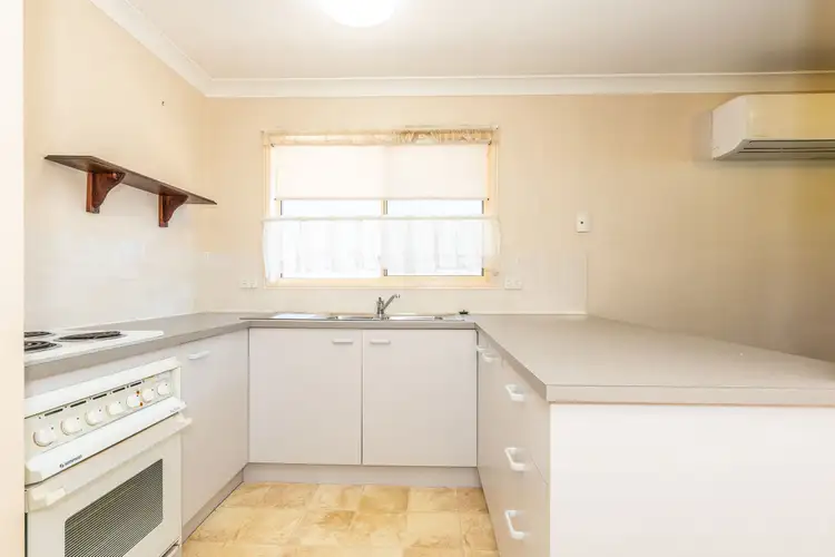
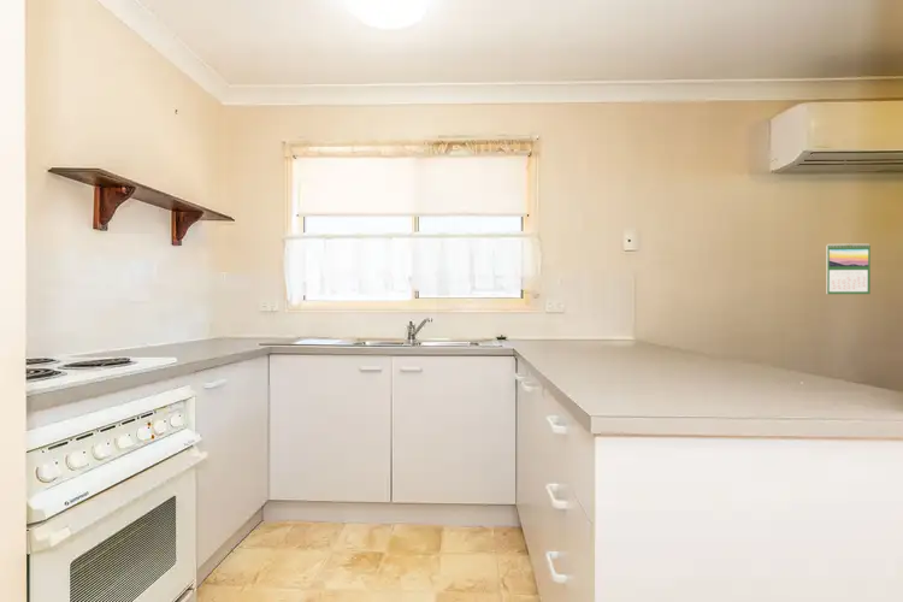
+ calendar (848, 268)
